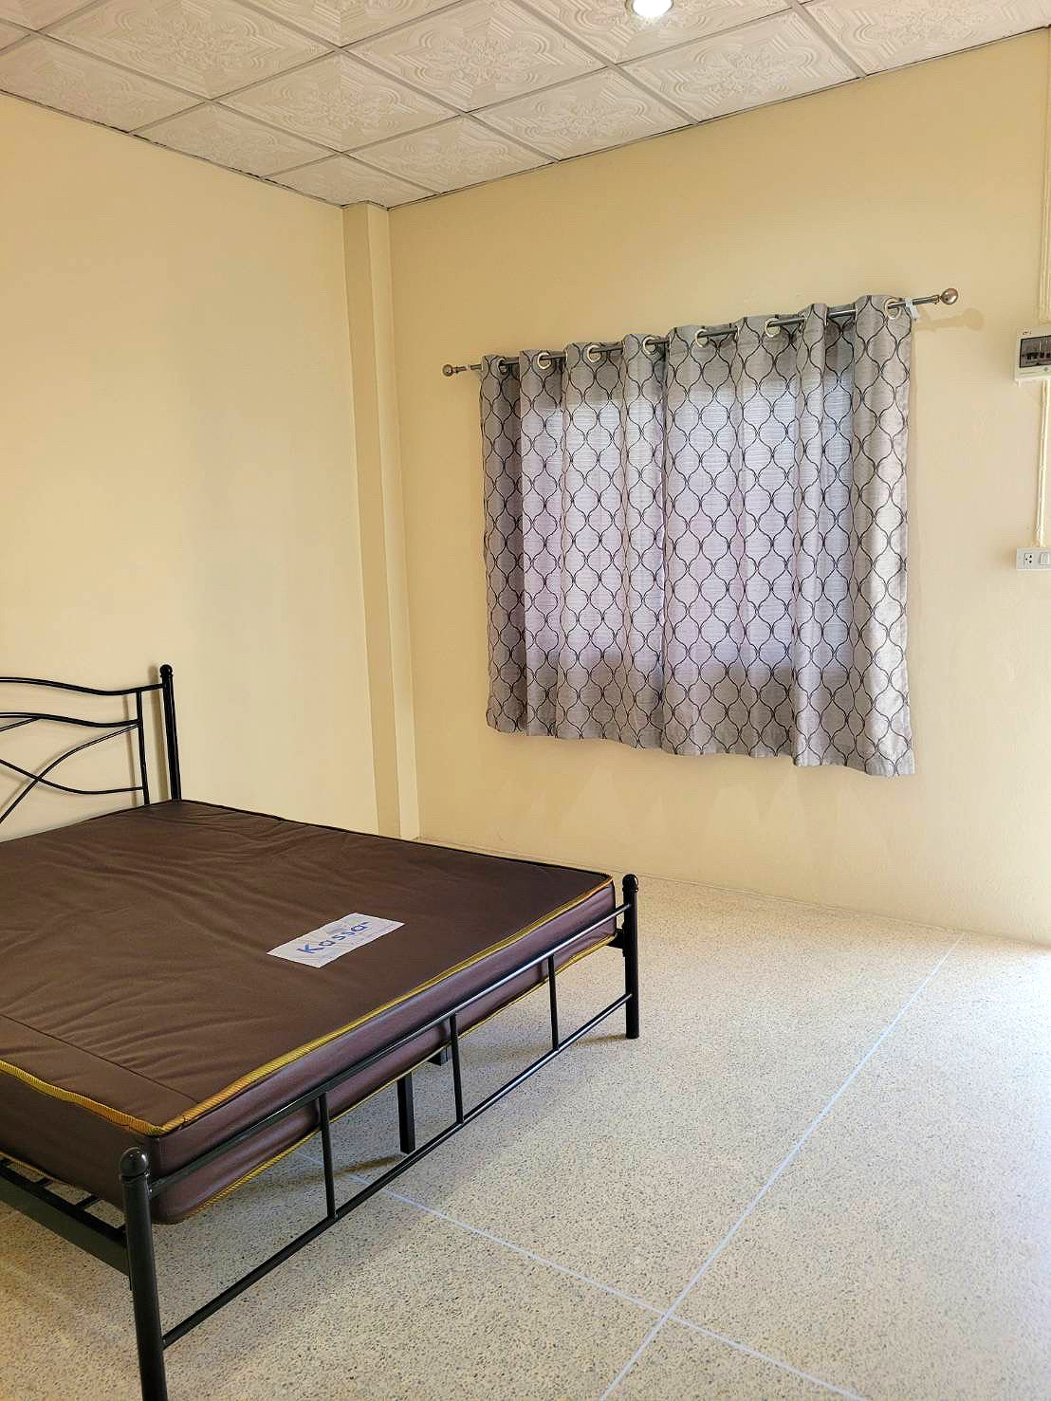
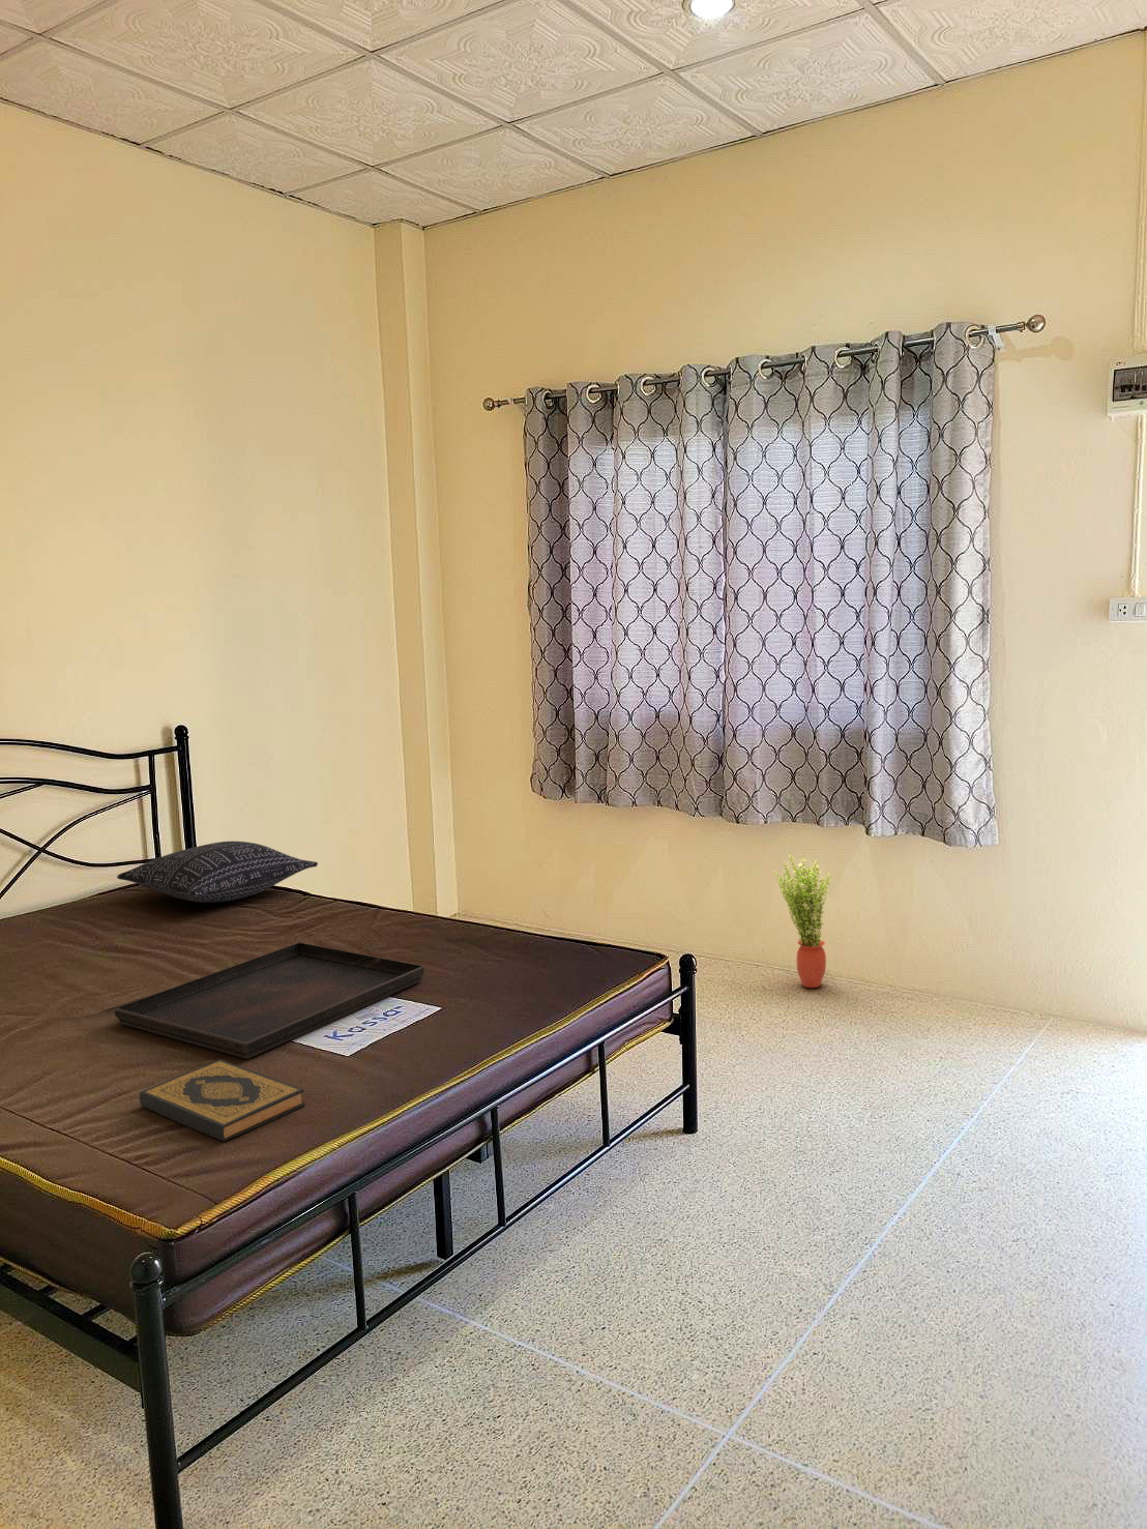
+ hardback book (222, 1099)
+ pillow (217, 871)
+ potted plant (802, 923)
+ serving tray (276, 994)
